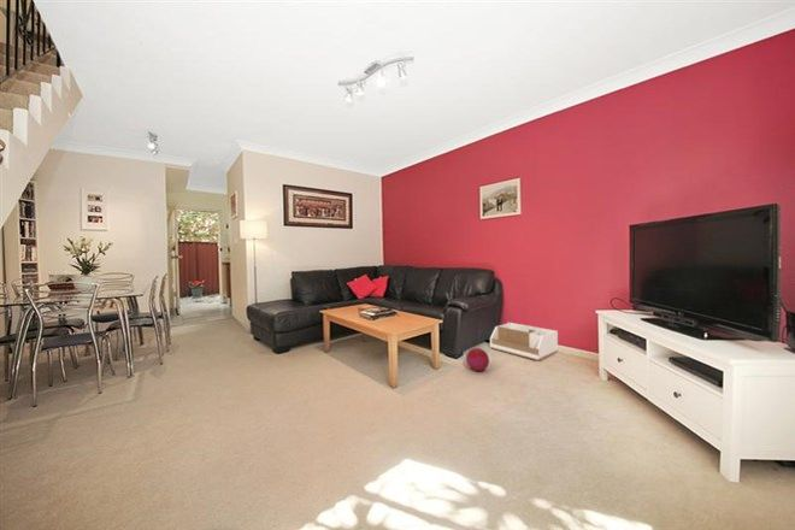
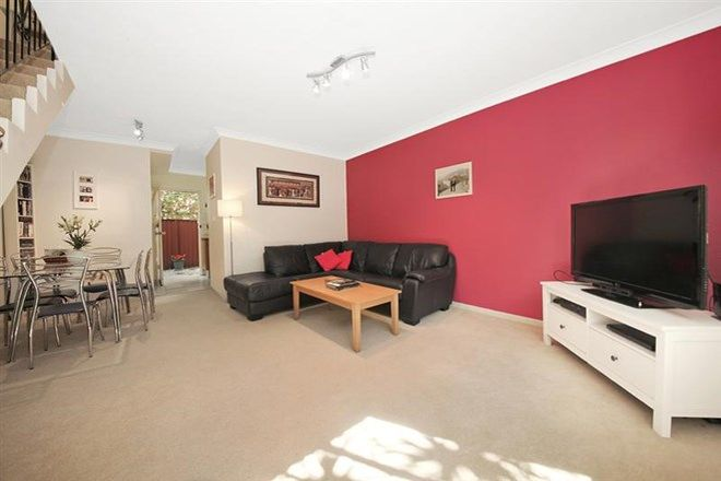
- ball (477, 359)
- storage bin (520, 338)
